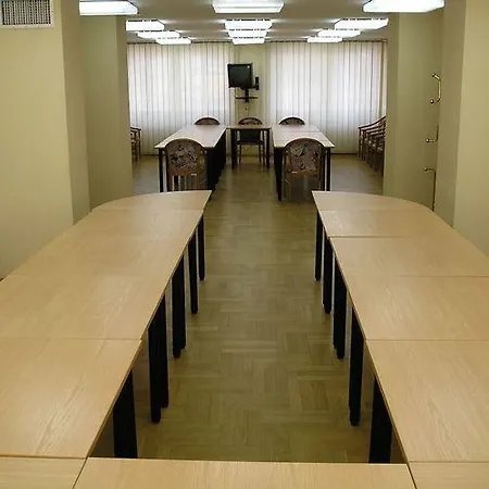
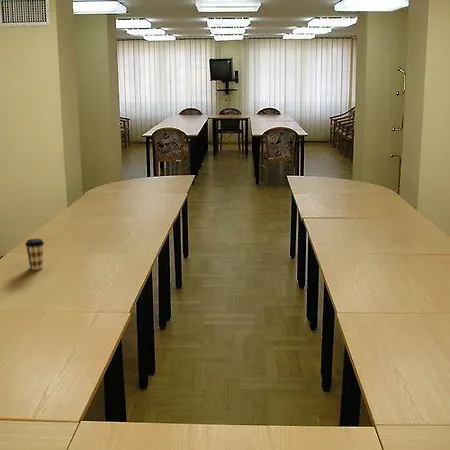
+ coffee cup (35, 254)
